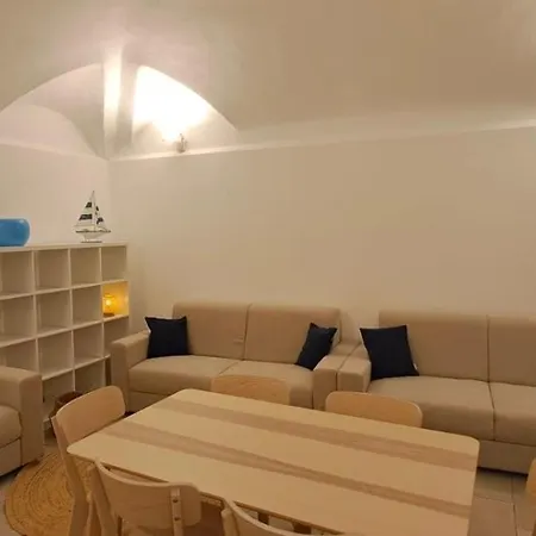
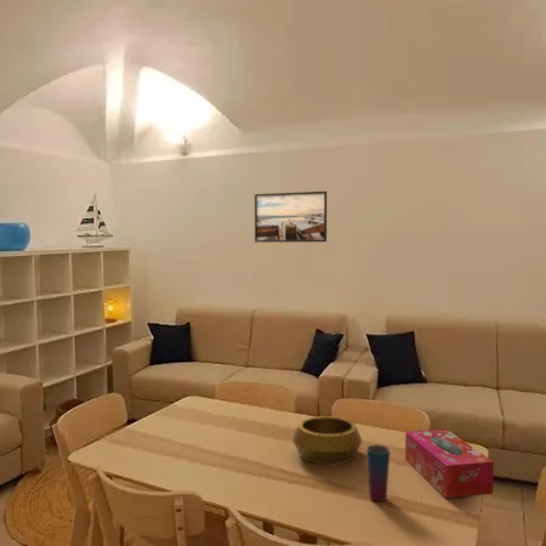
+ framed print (289, 217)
+ cup (377, 473)
+ decorative bowl (326, 439)
+ tissue box (445, 460)
